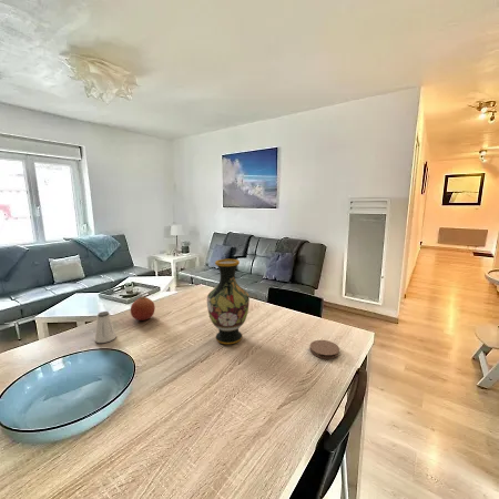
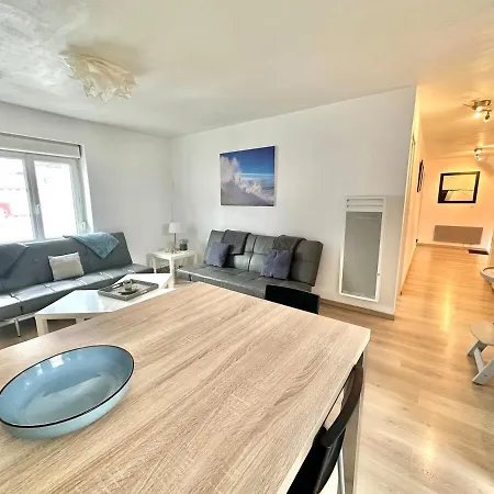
- fruit (142, 308)
- coaster (324, 348)
- saltshaker (104, 325)
- vase (227, 301)
